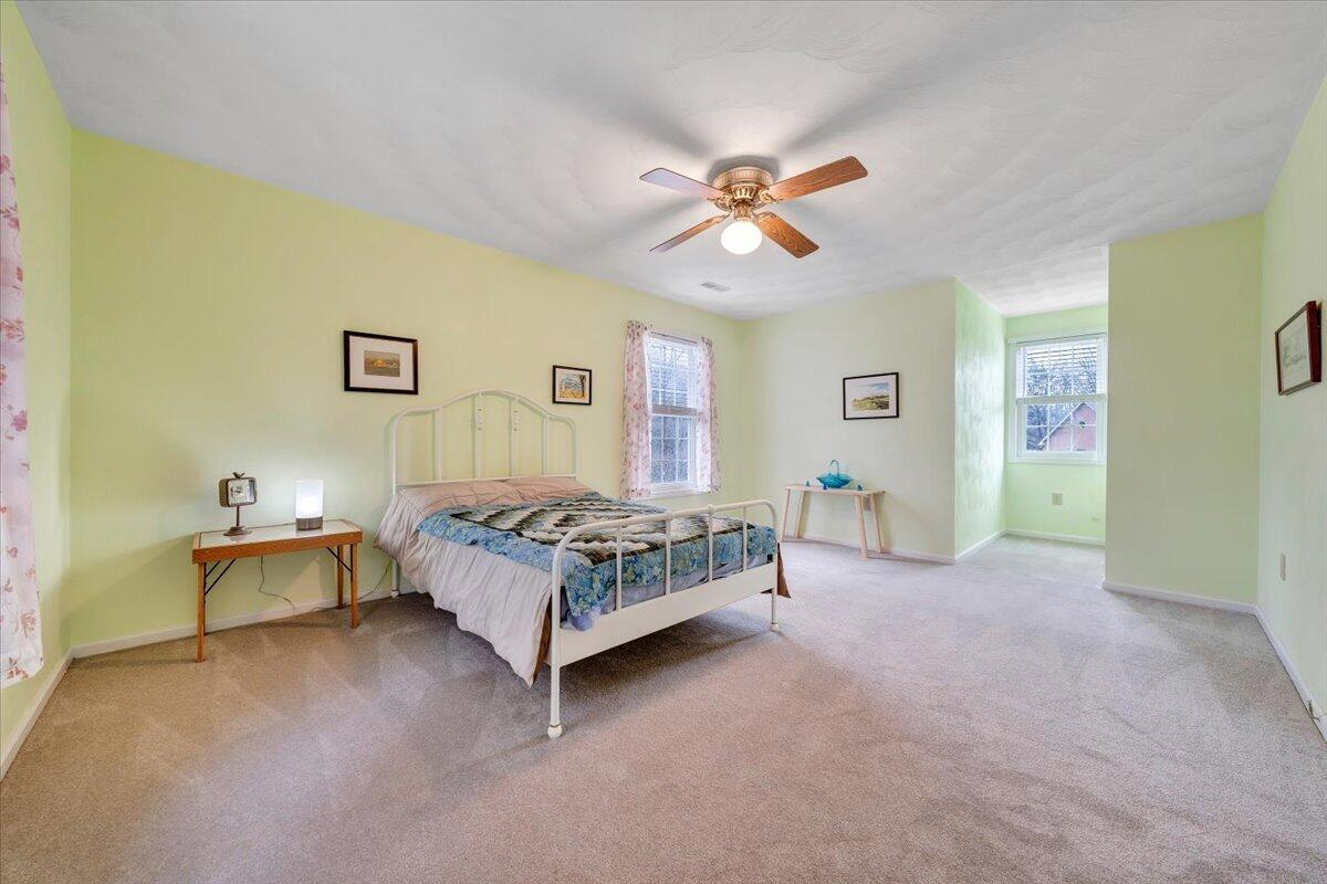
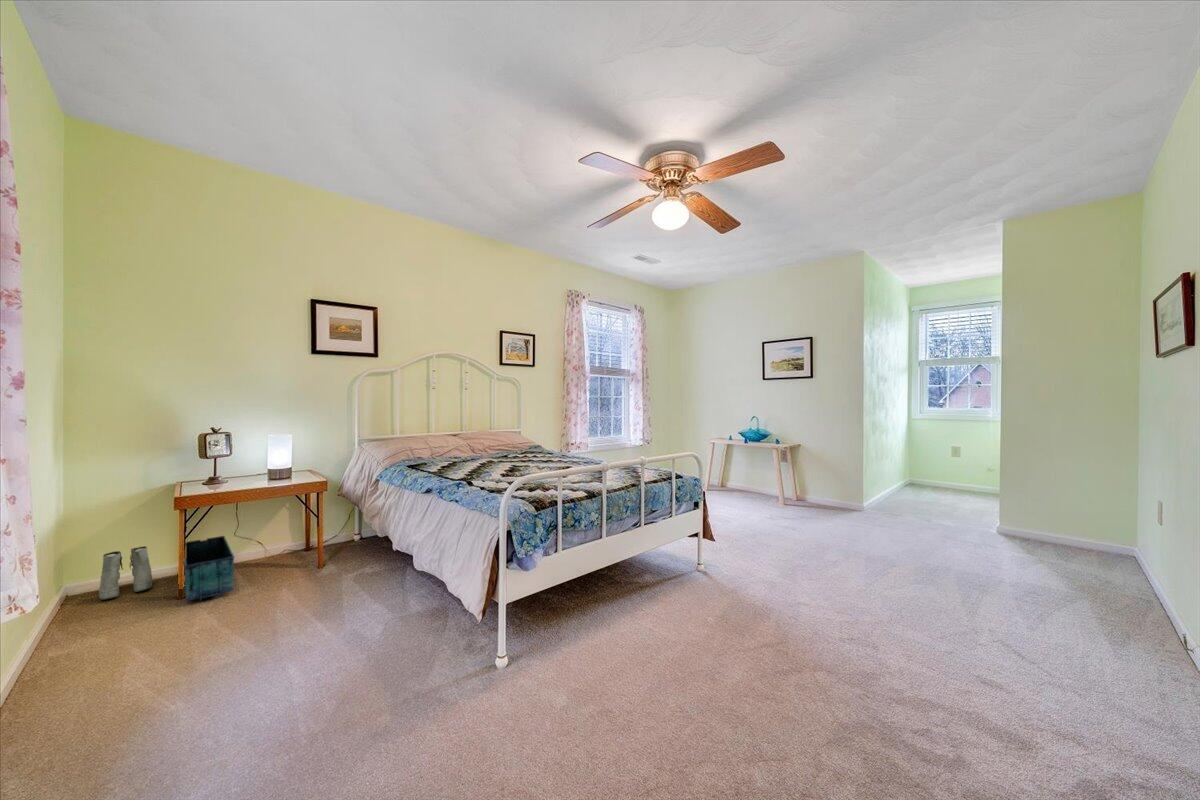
+ boots (122, 569)
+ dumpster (207, 567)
